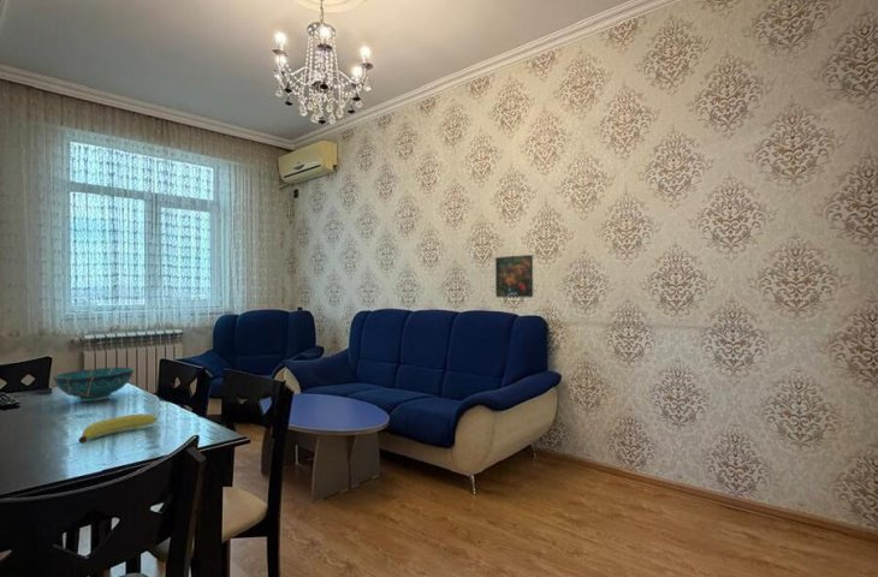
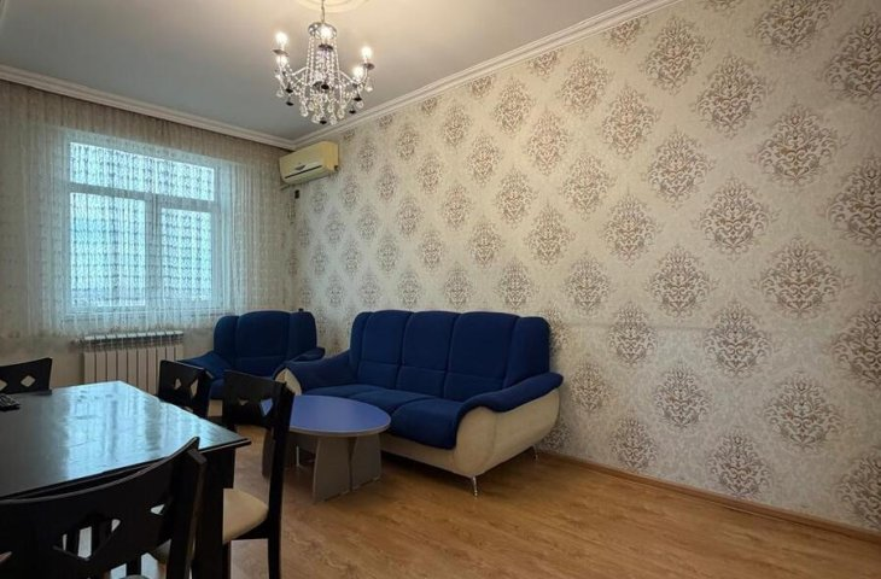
- decorative bowl (95, 385)
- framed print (514, 276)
- fruit (119, 426)
